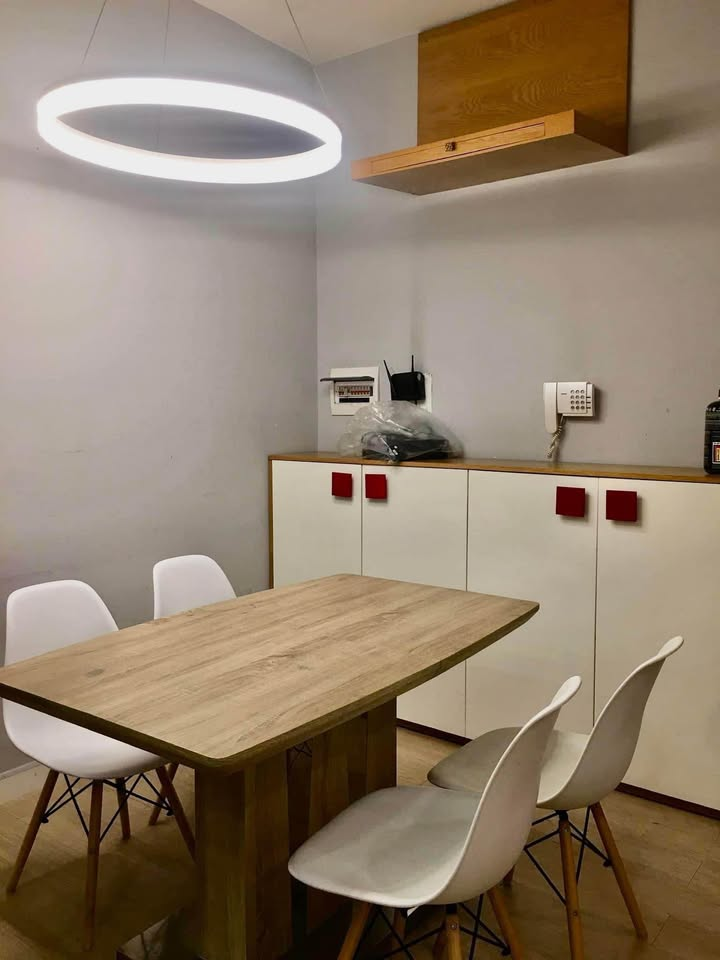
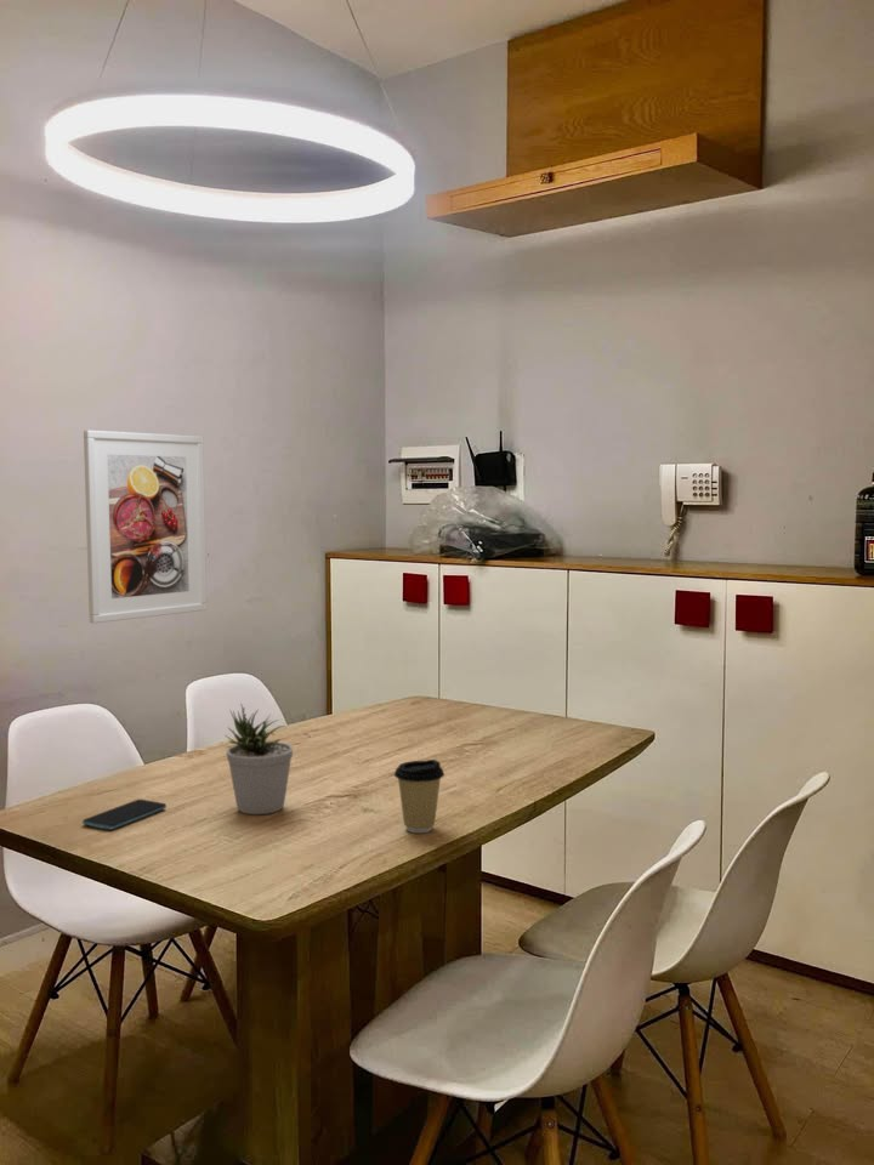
+ coffee cup (419, 795)
+ potted plant (259, 756)
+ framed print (148, 525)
+ smartphone (125, 813)
